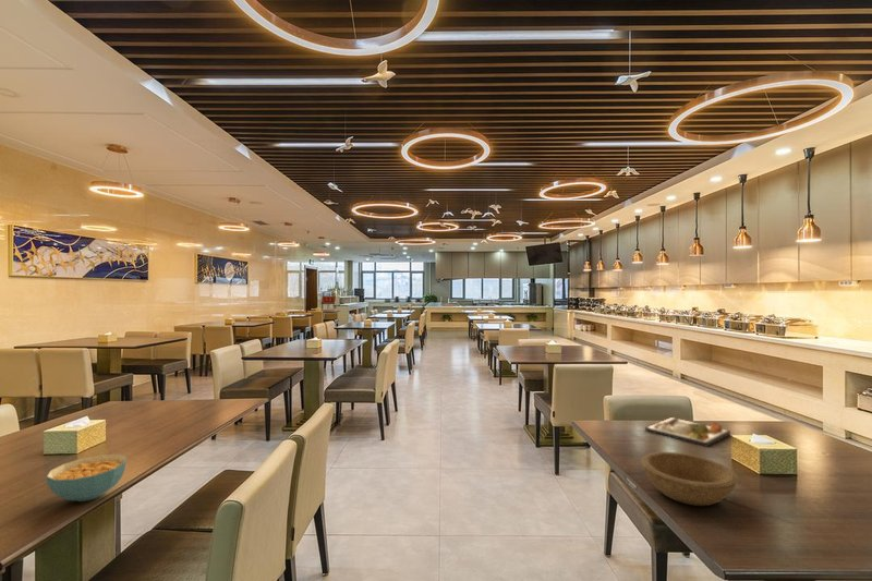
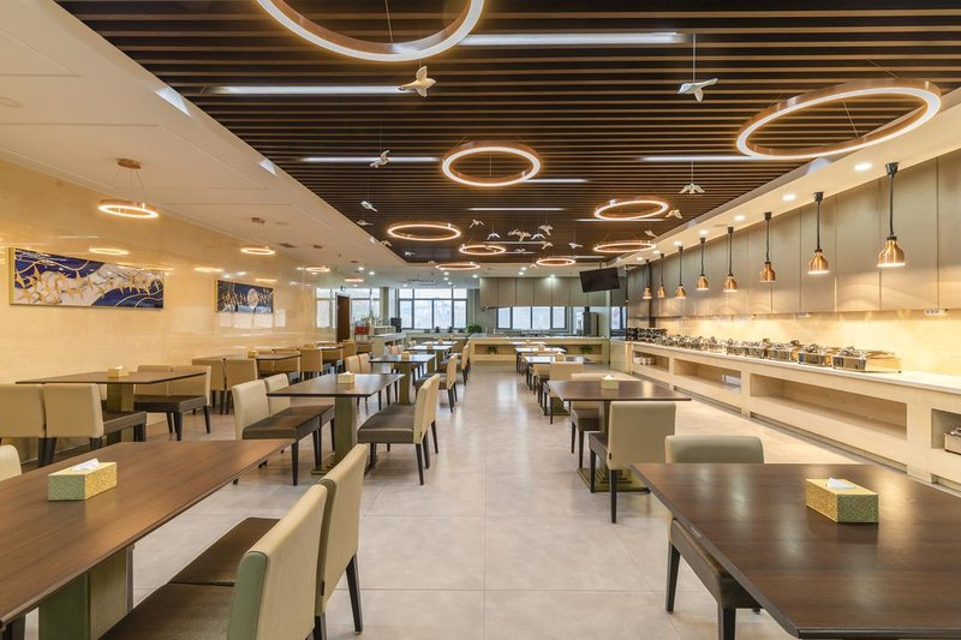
- dinner plate (687, 427)
- cereal bowl (88, 481)
- bowl (687, 480)
